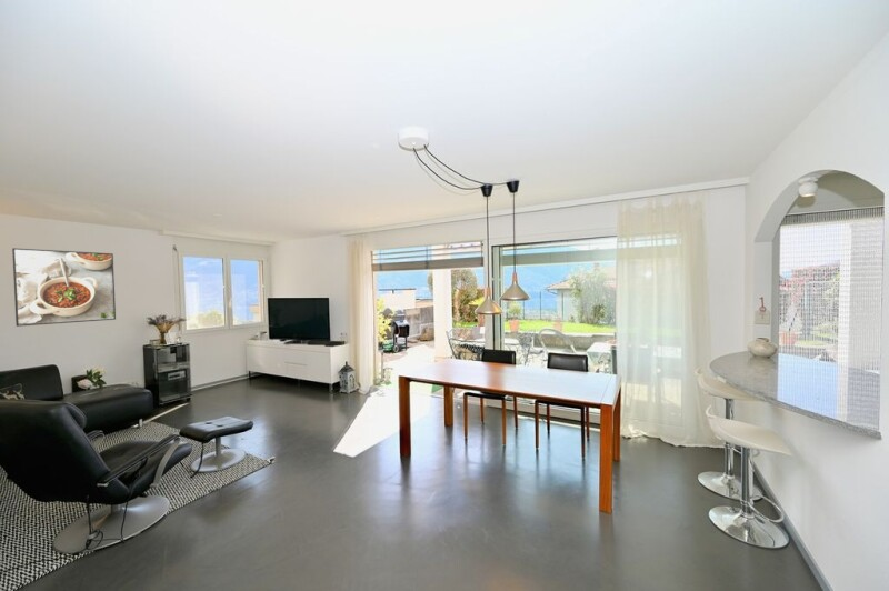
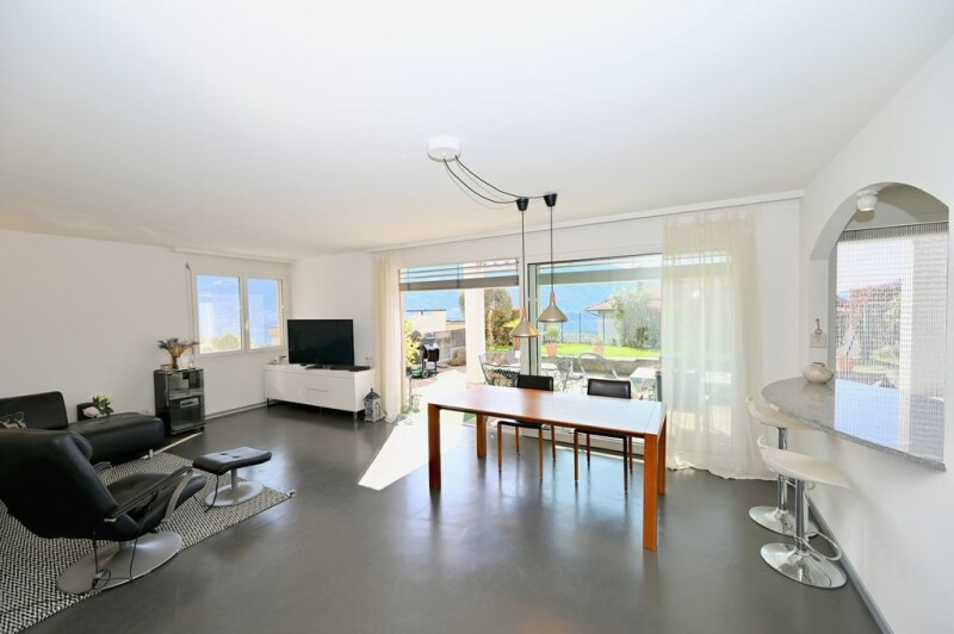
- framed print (68, 287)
